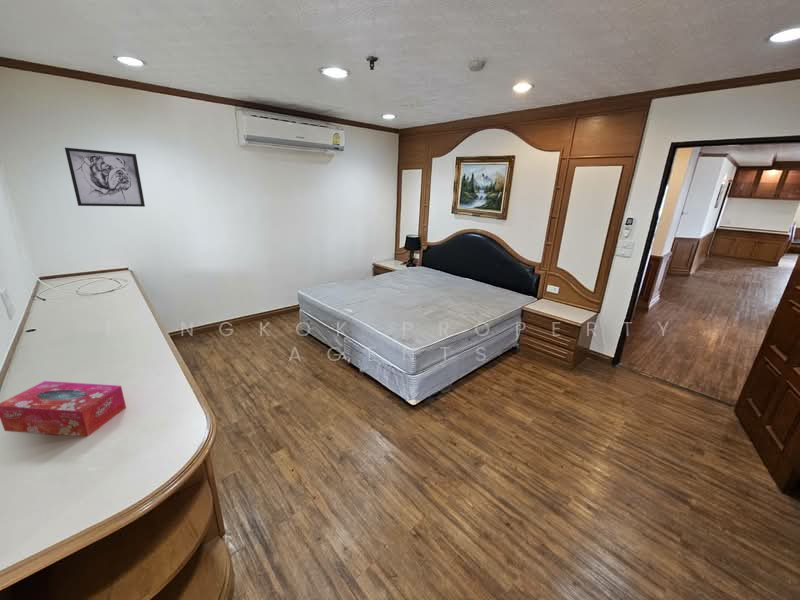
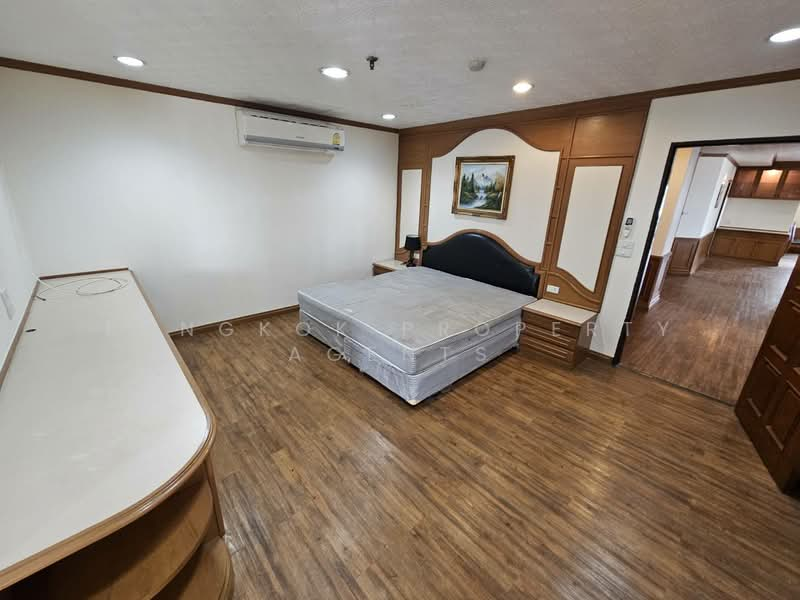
- wall art (107, 179)
- tissue box (65, 407)
